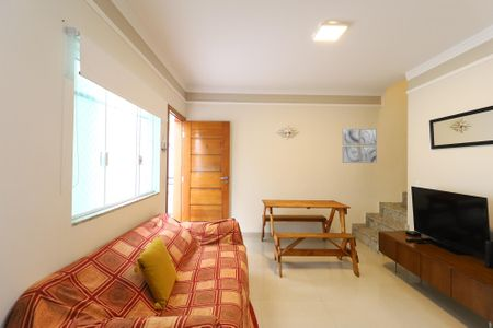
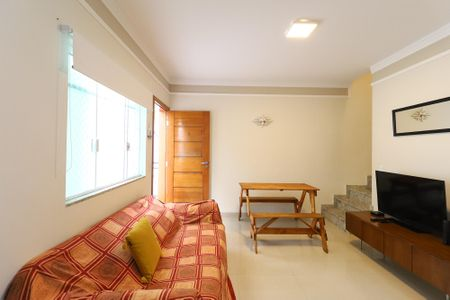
- wall art (359, 144)
